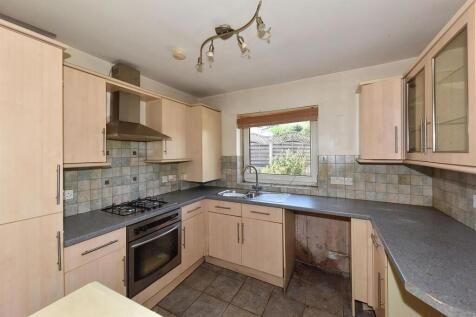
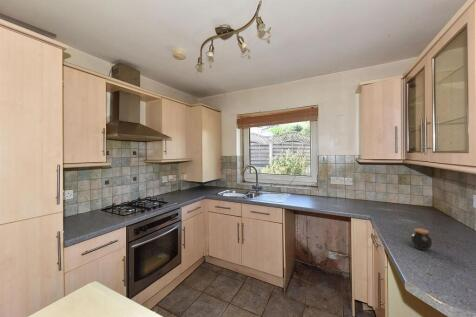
+ jar (421, 239)
